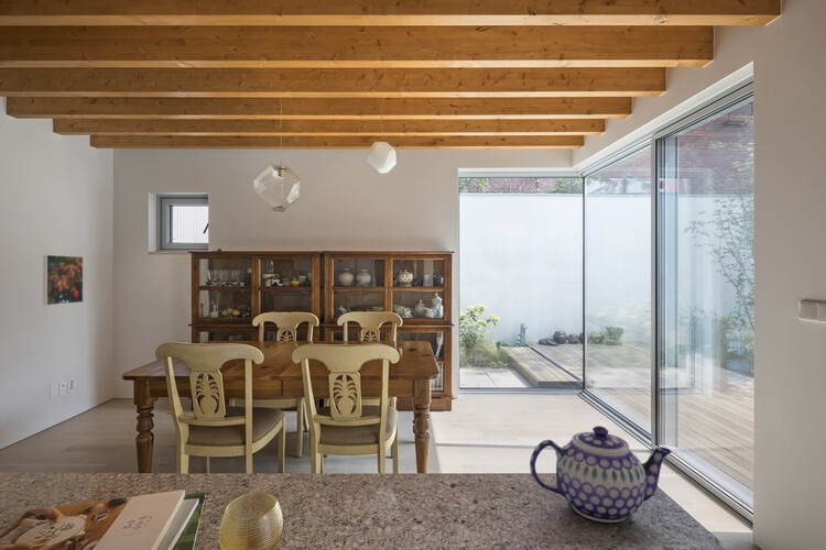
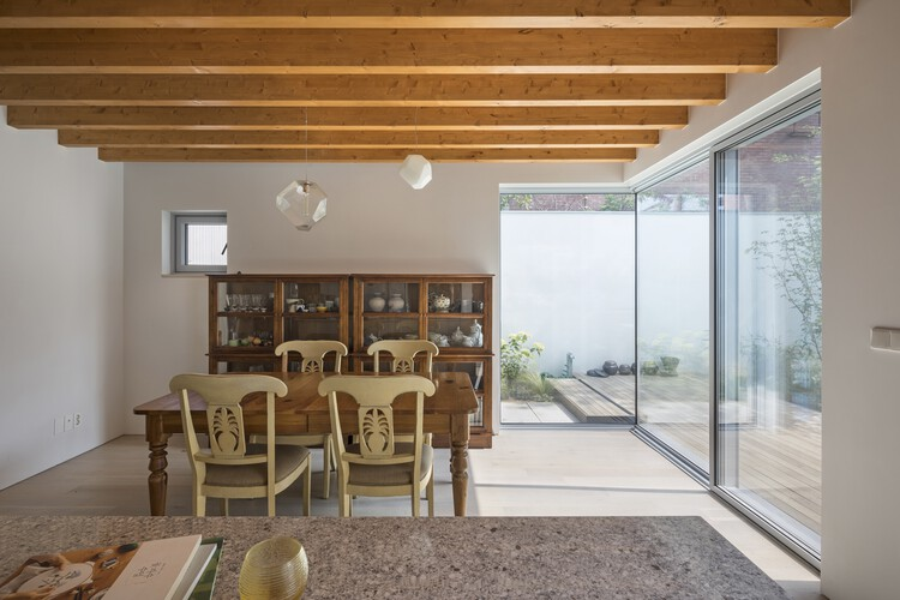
- teapot (599, 466)
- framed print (64, 279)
